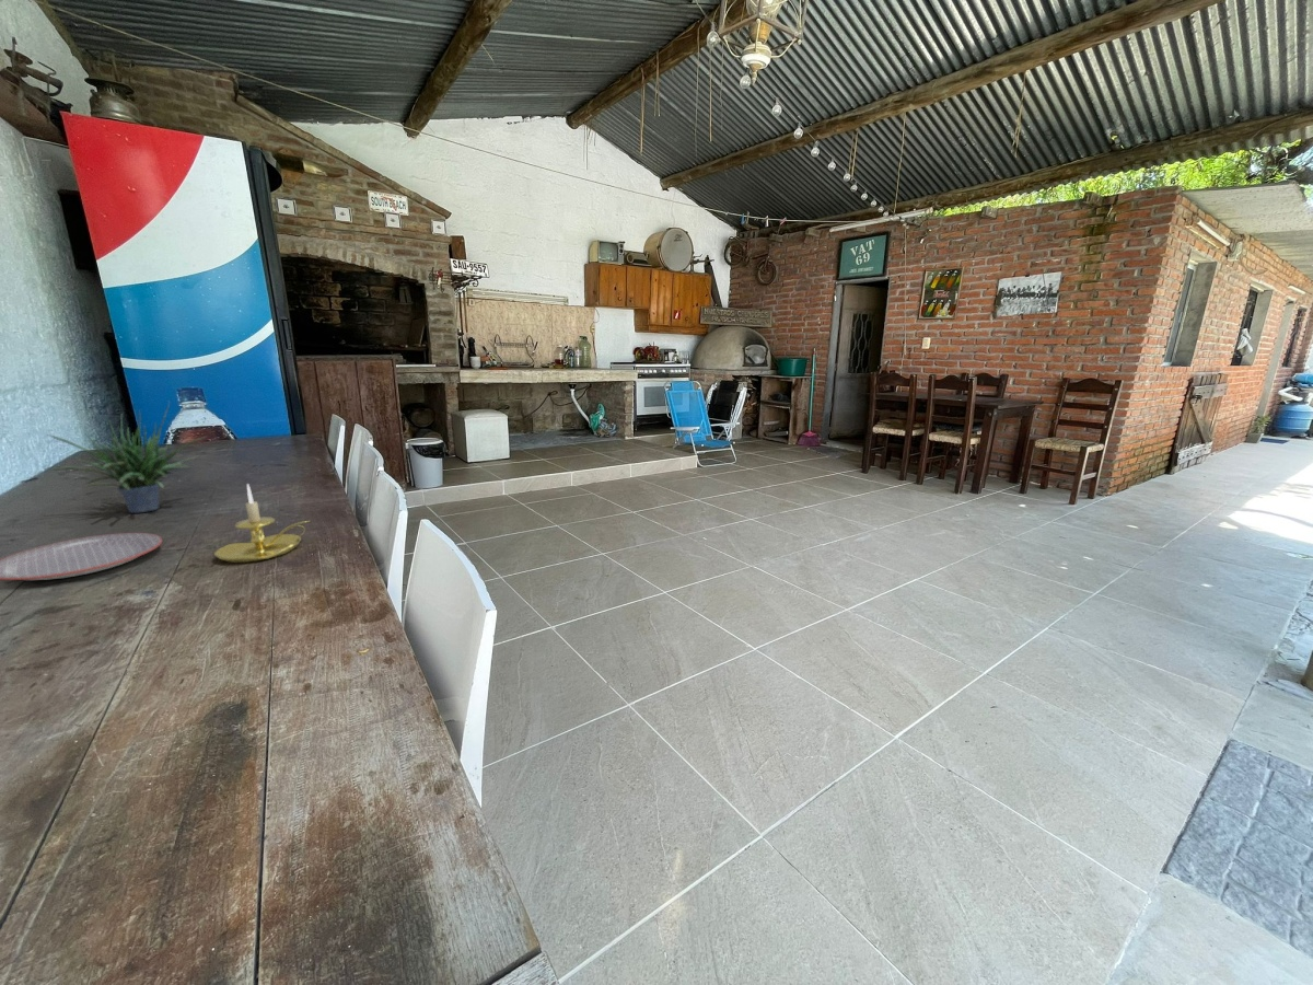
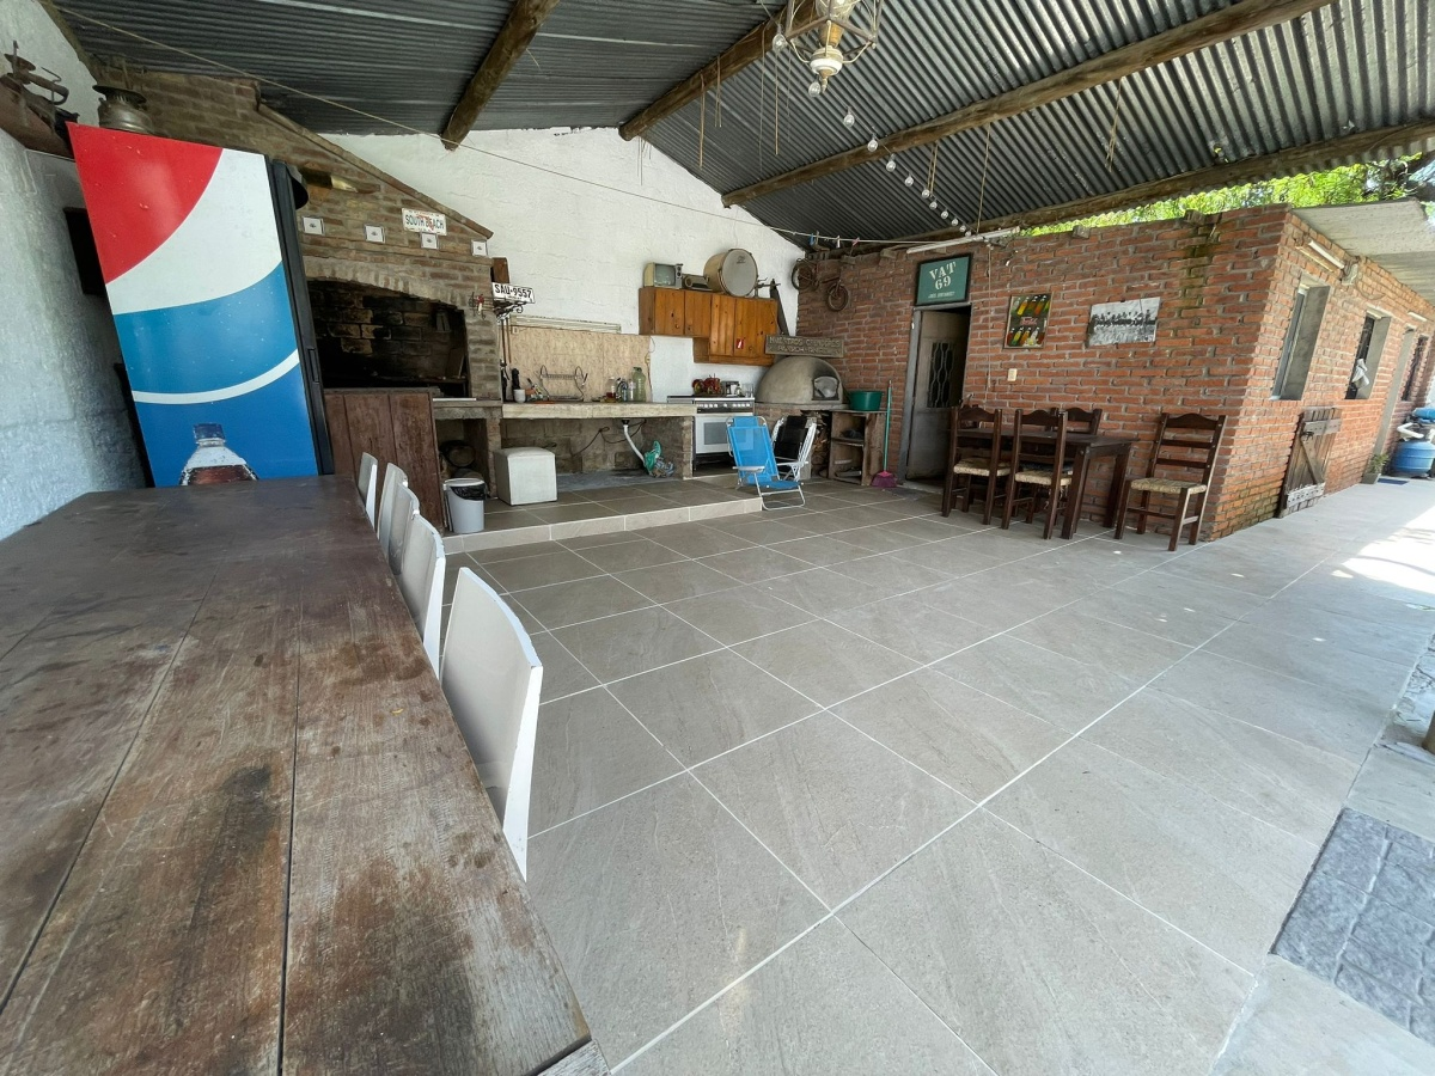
- candle holder (260, 518)
- potted plant (131, 457)
- plate (81, 557)
